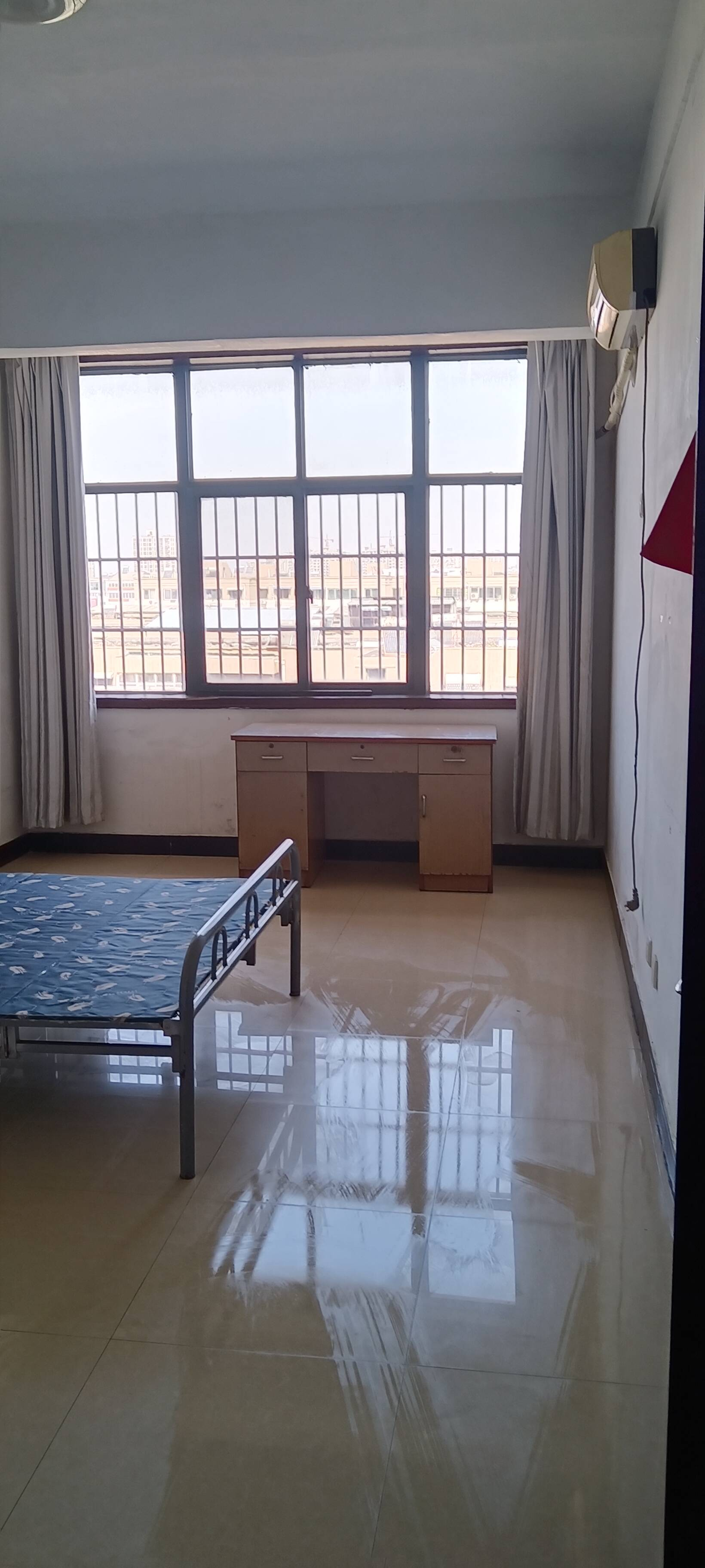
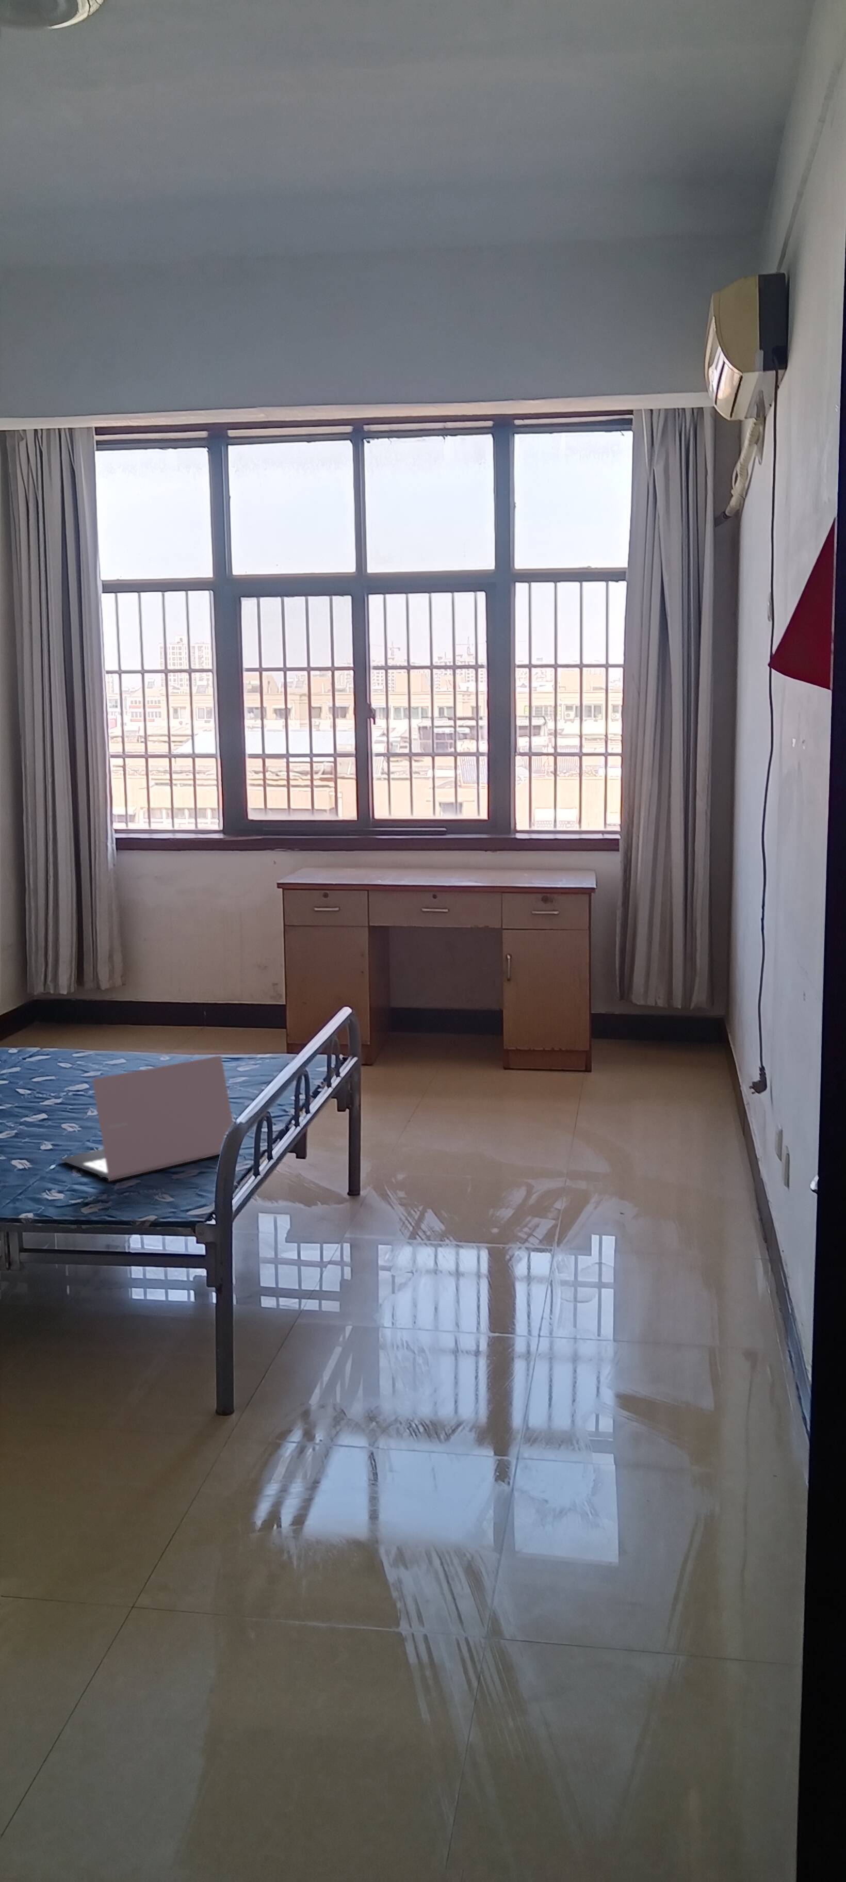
+ laptop (148, 1110)
